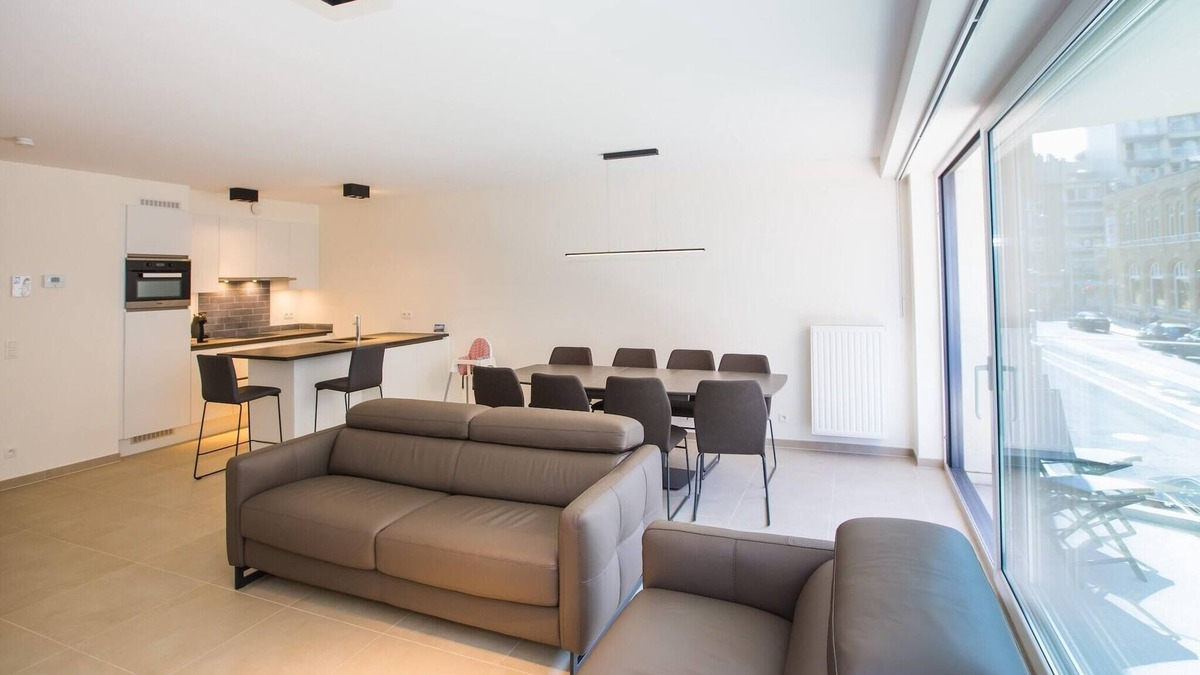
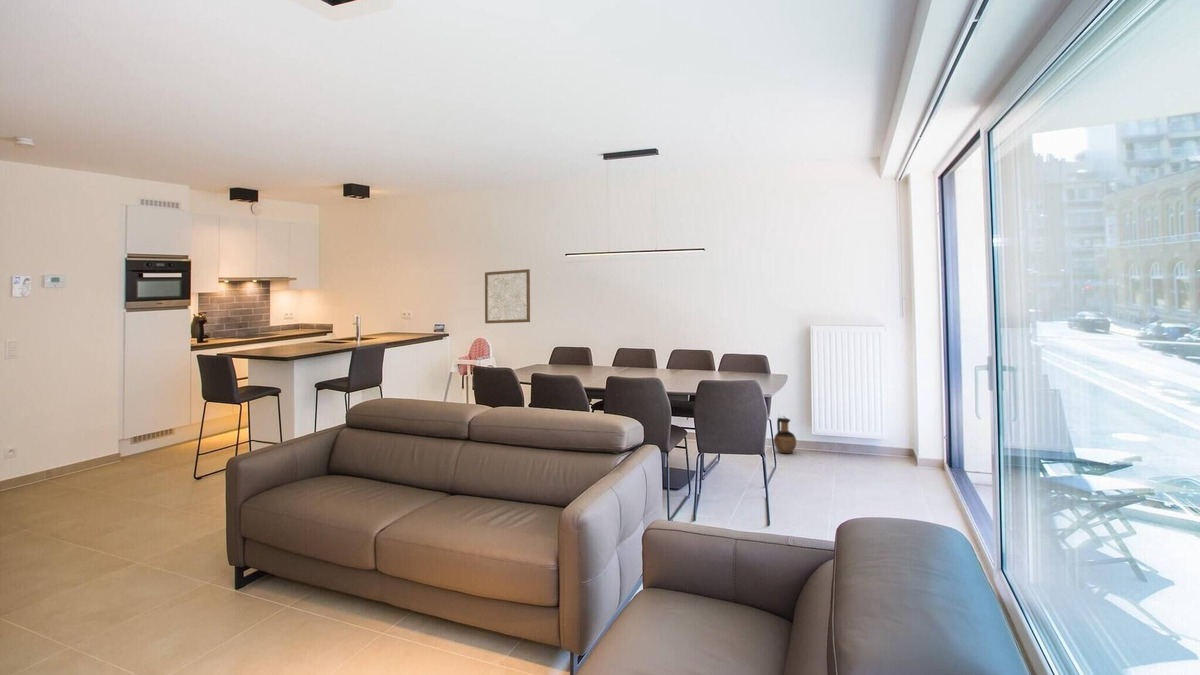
+ ceramic jug (785, 435)
+ wall art (507, 298)
